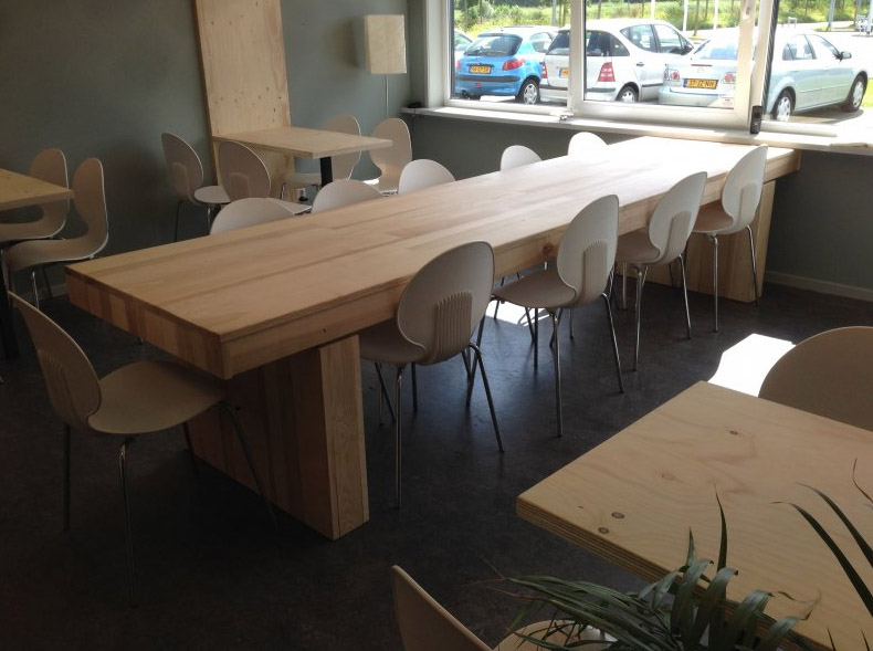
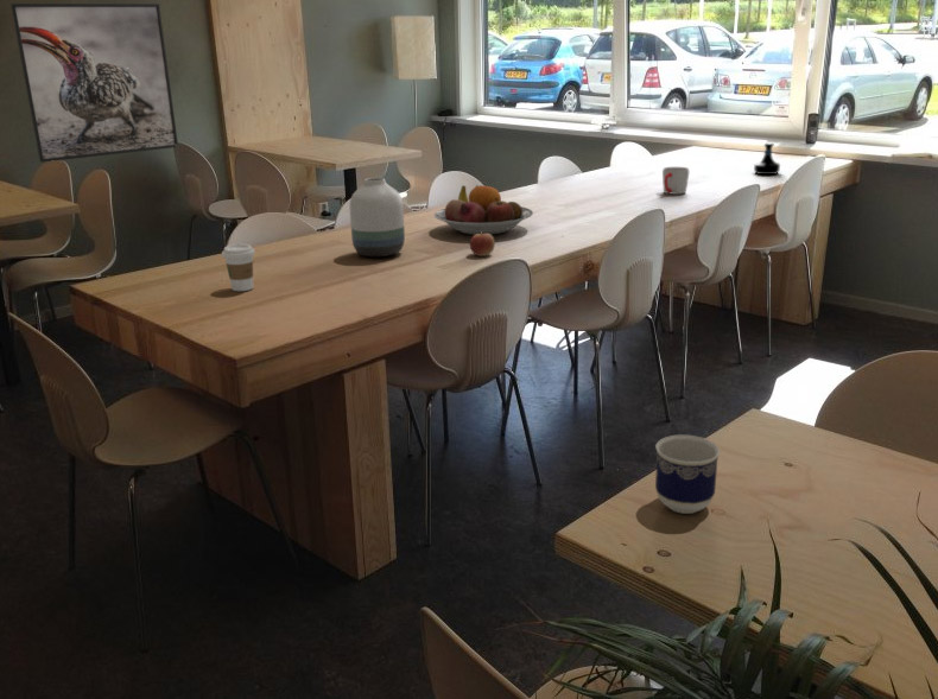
+ apple (482, 242)
+ fruit bowl (483, 209)
+ cup (689, 472)
+ mug (673, 180)
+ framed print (101, 81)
+ tequila bottle (767, 158)
+ coffee cup (240, 267)
+ vase (376, 216)
